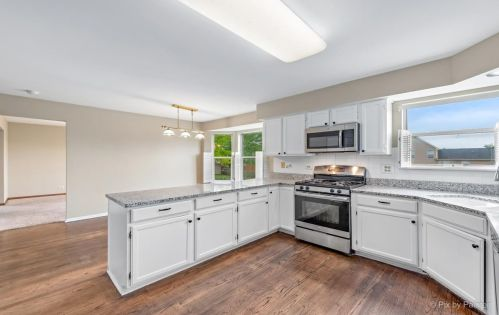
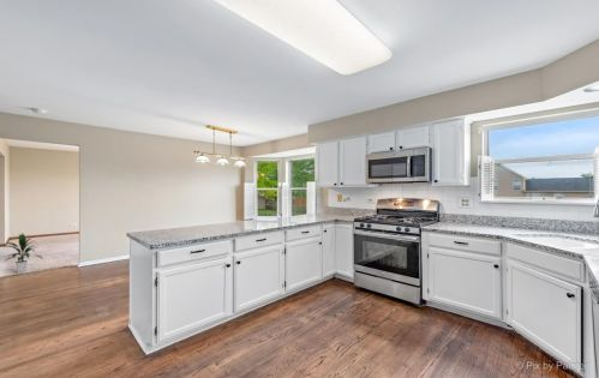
+ indoor plant (23, 251)
